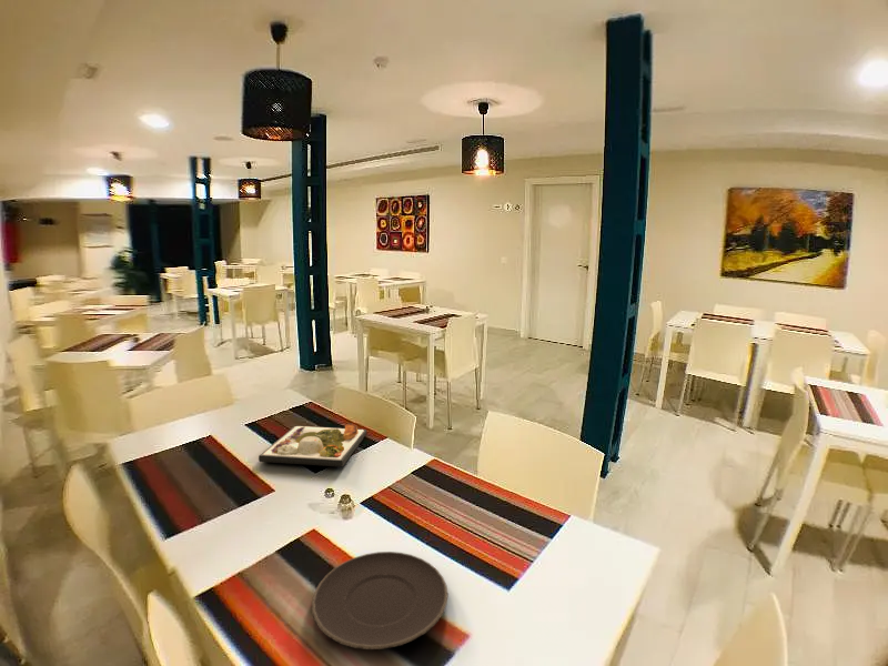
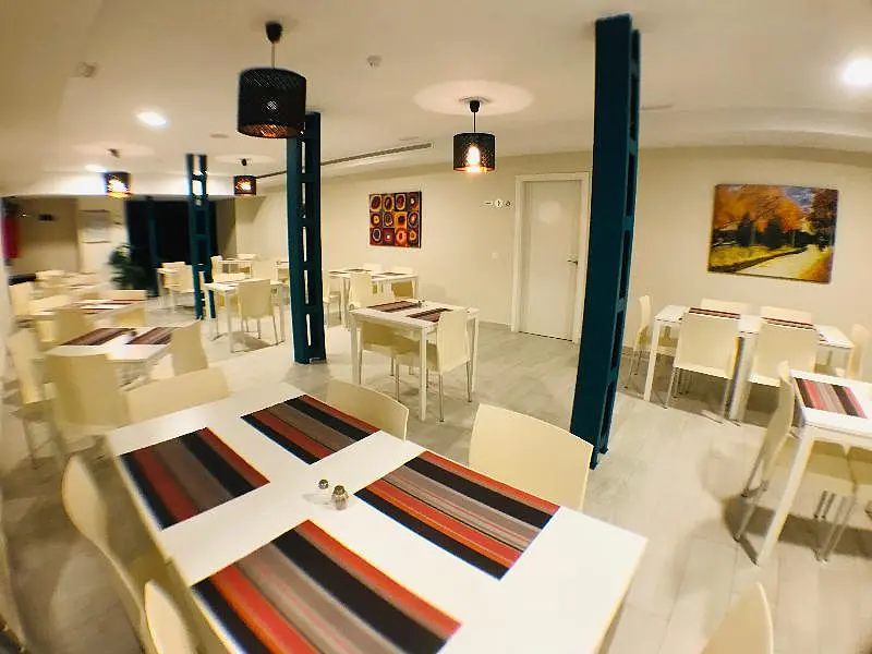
- plate (381, 596)
- dinner plate (316, 440)
